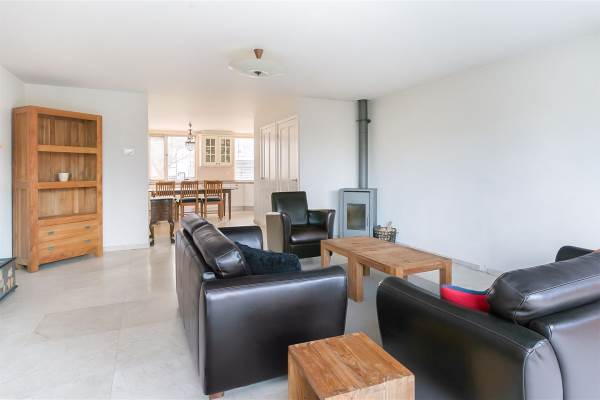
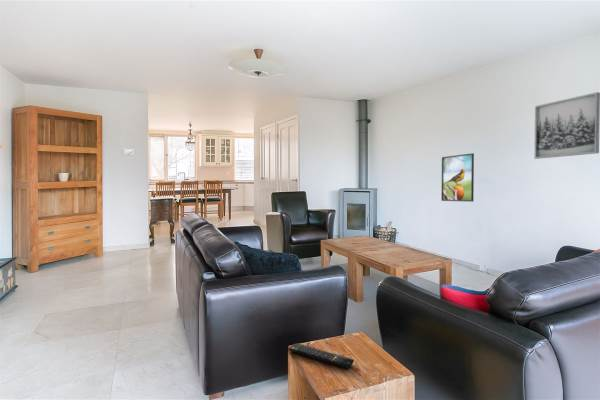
+ wall art (564, 128)
+ remote control (319, 355)
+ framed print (456, 178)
